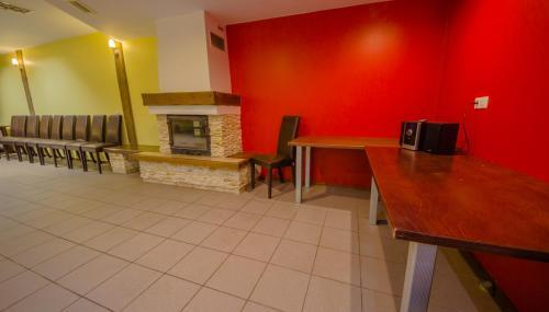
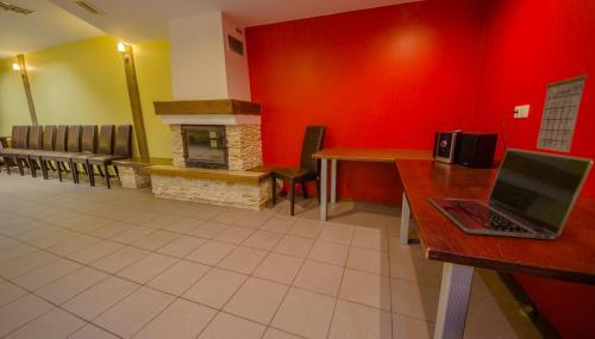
+ laptop (493, 184)
+ calendar (559, 107)
